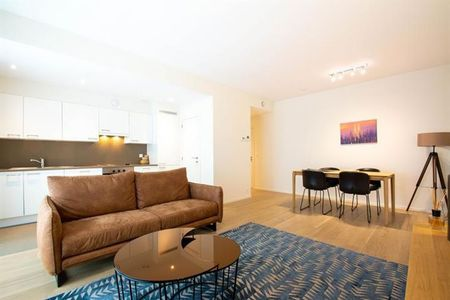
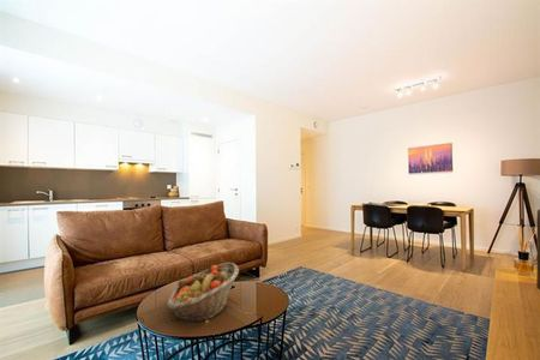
+ fruit basket (205, 288)
